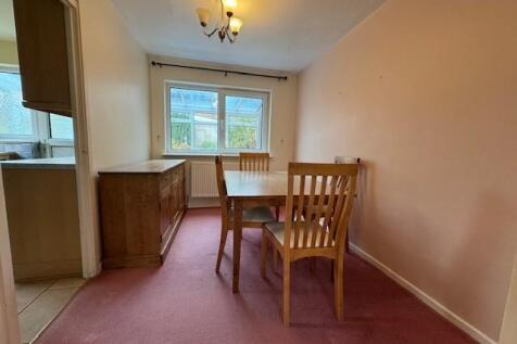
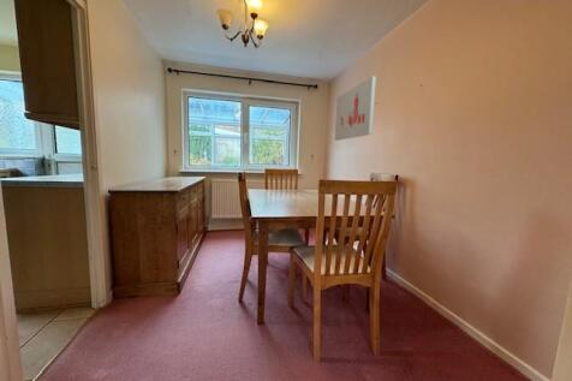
+ wall art (352, 113)
